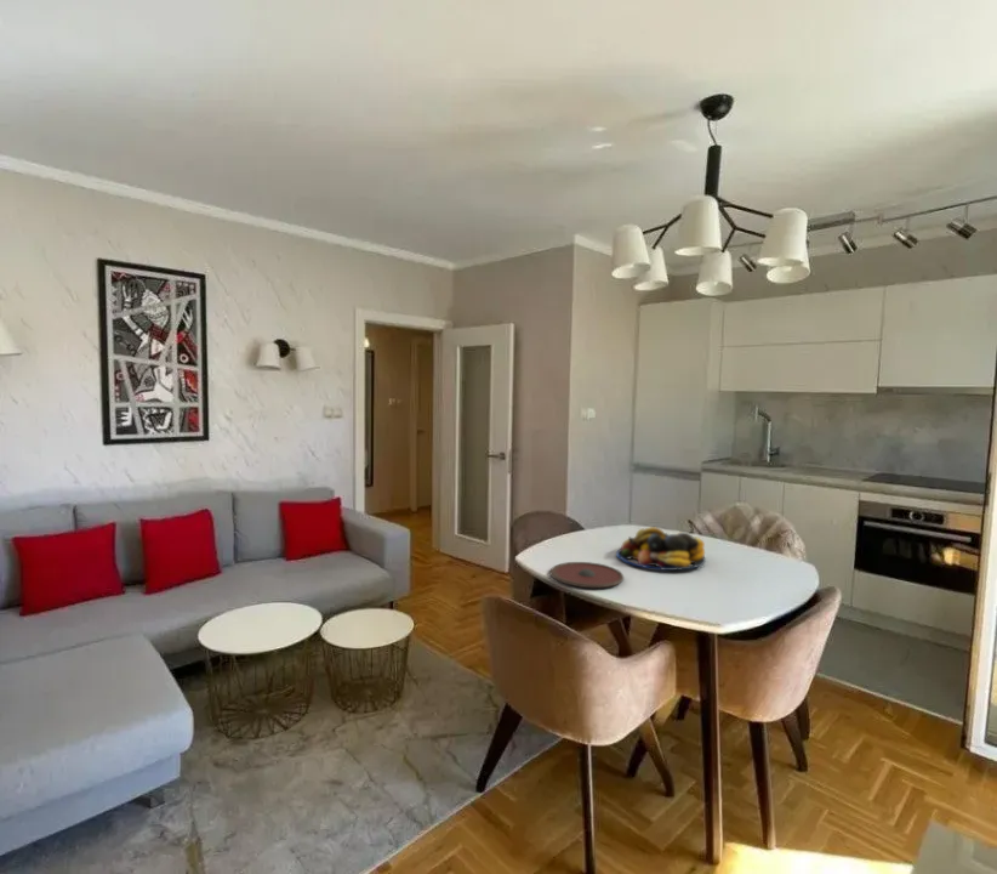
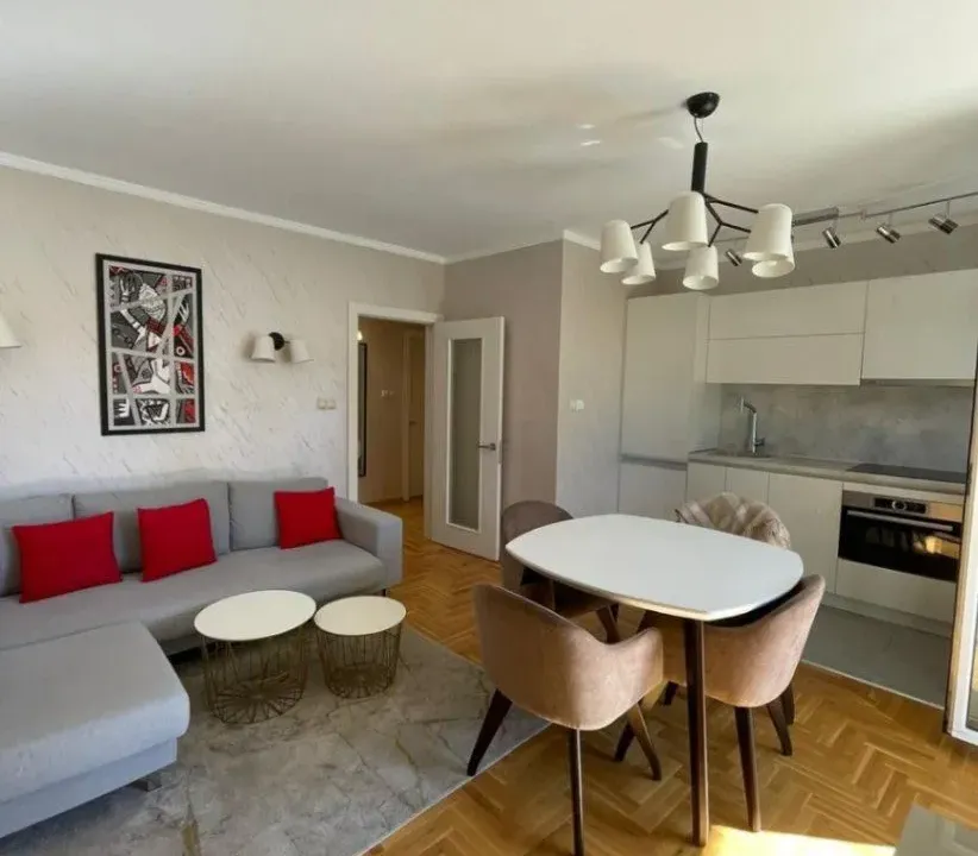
- plate (586, 572)
- fruit bowl (659, 543)
